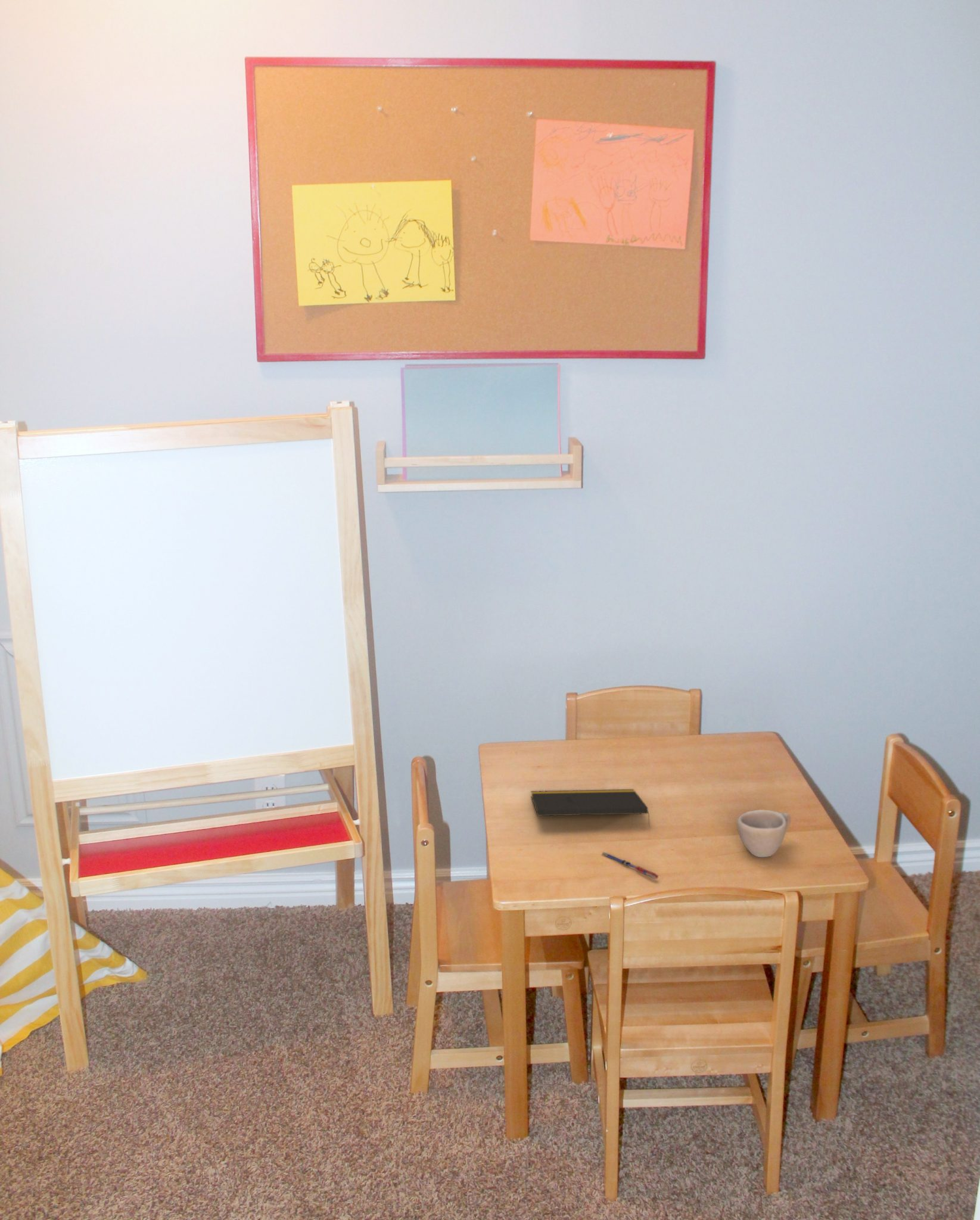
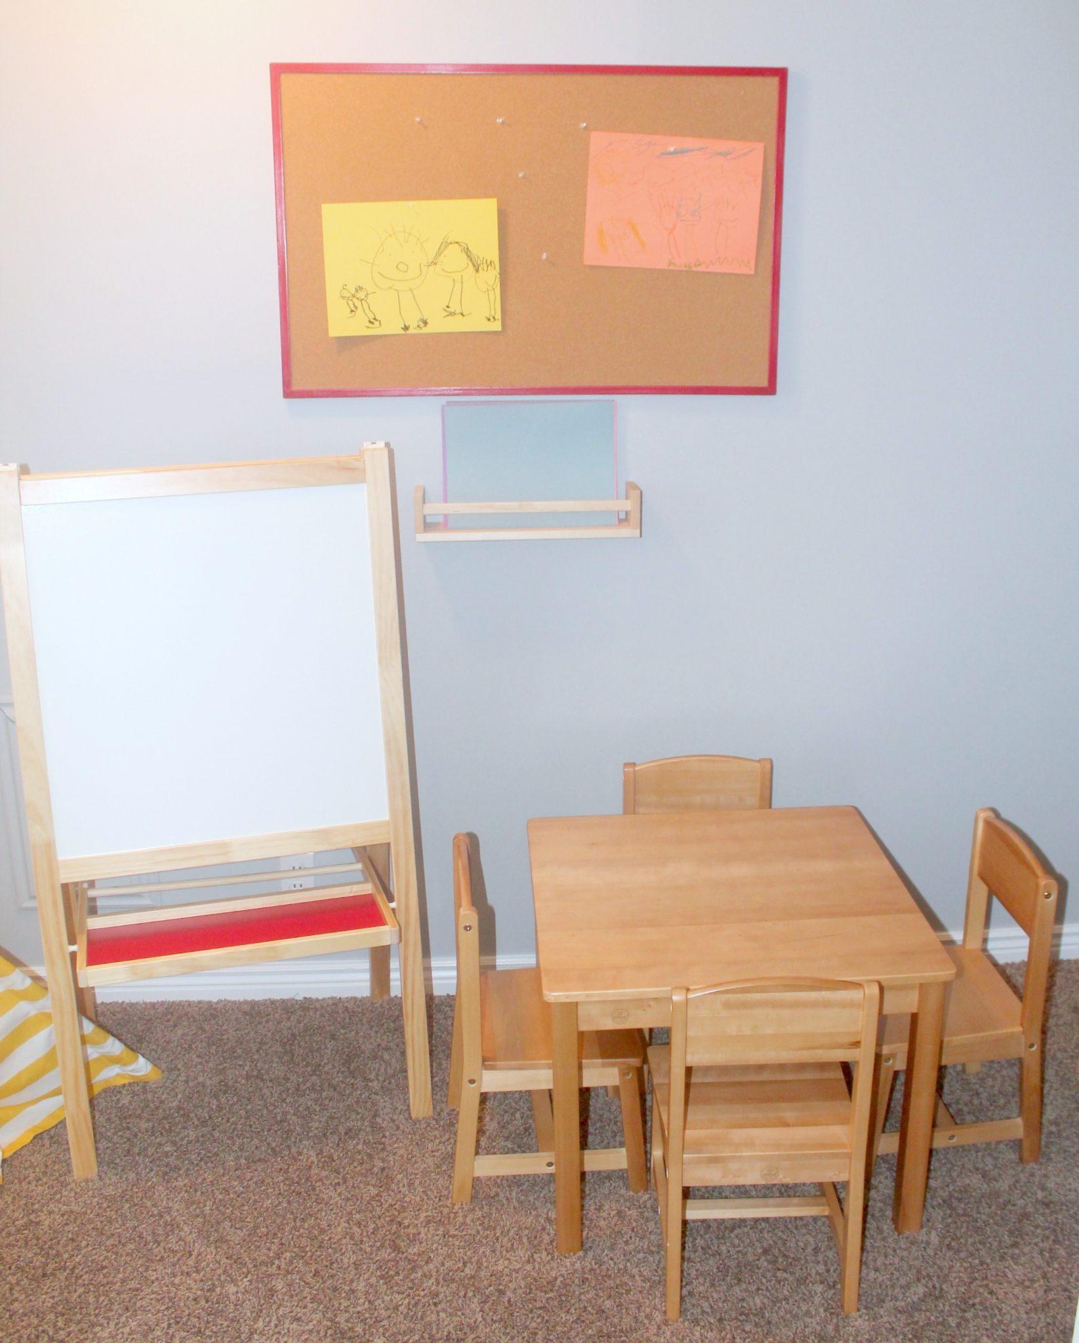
- pen (629, 864)
- cup (766, 833)
- notepad (587, 802)
